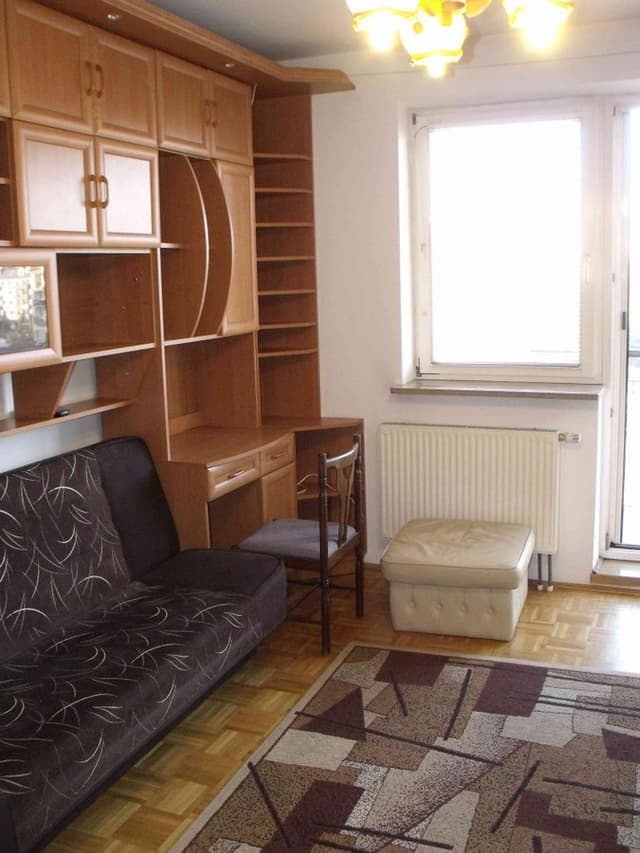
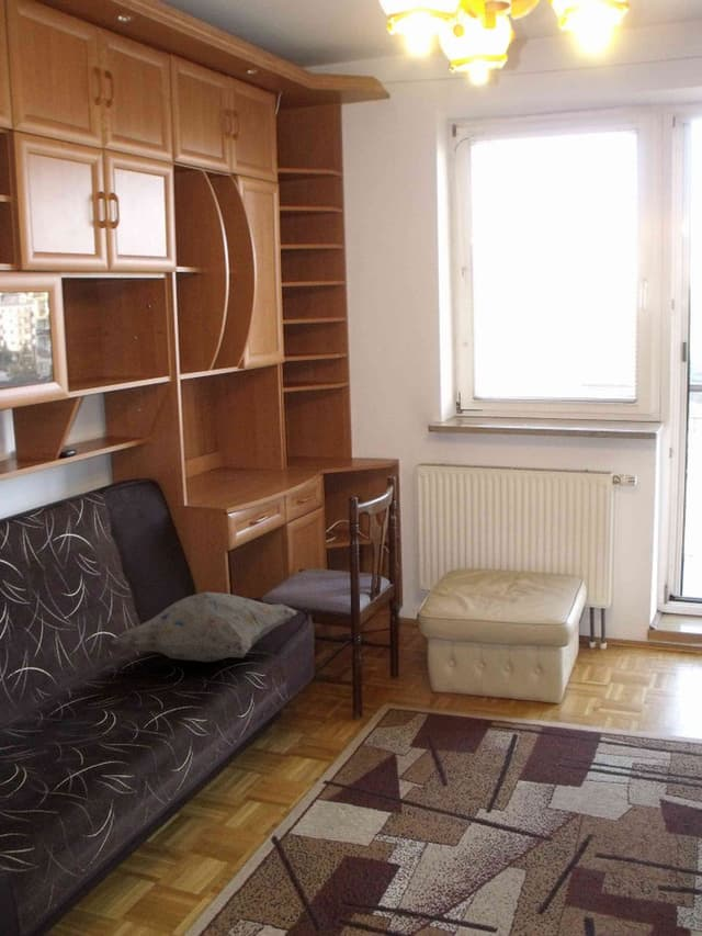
+ decorative pillow (210, 625)
